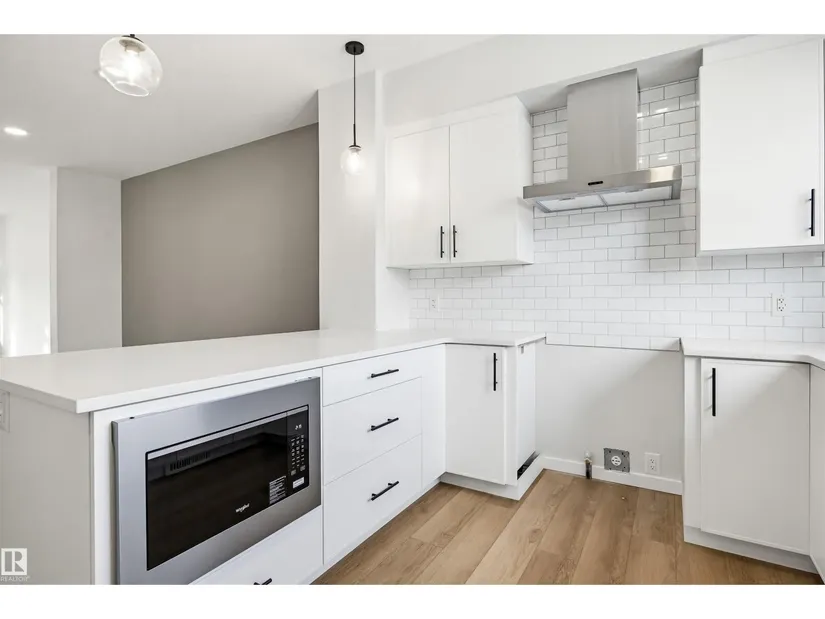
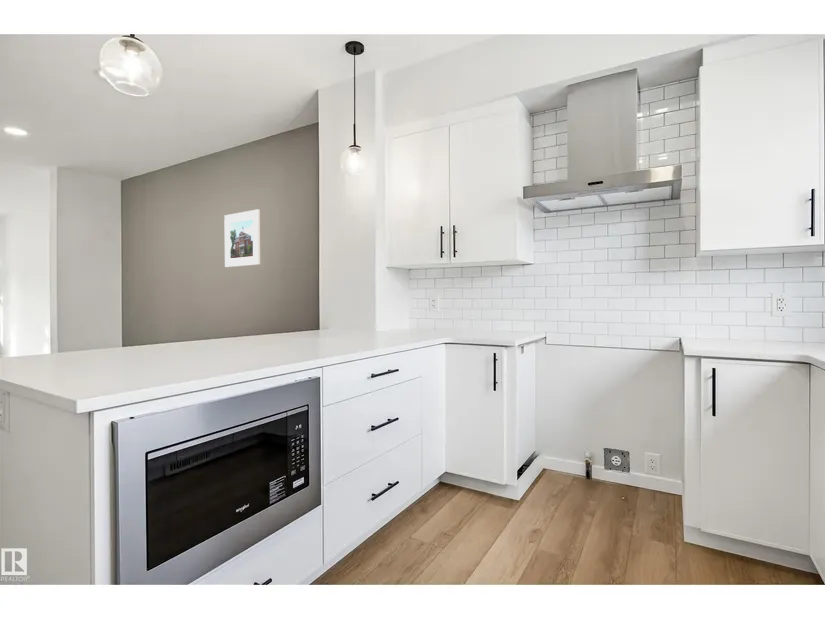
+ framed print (241, 239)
